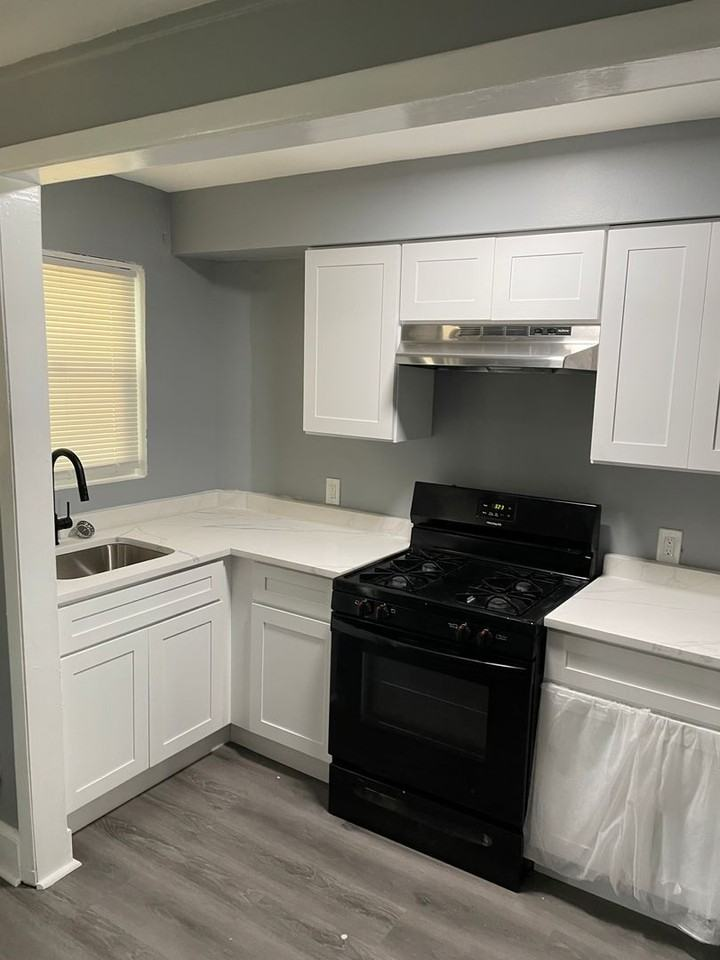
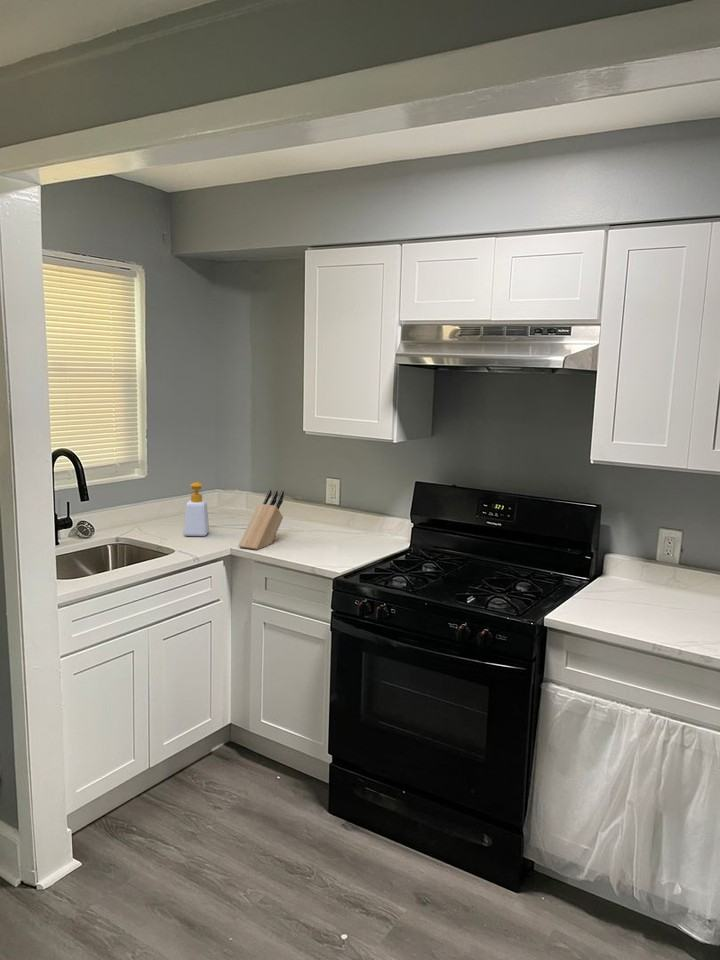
+ knife block (263, 518)
+ soap bottle (197, 507)
